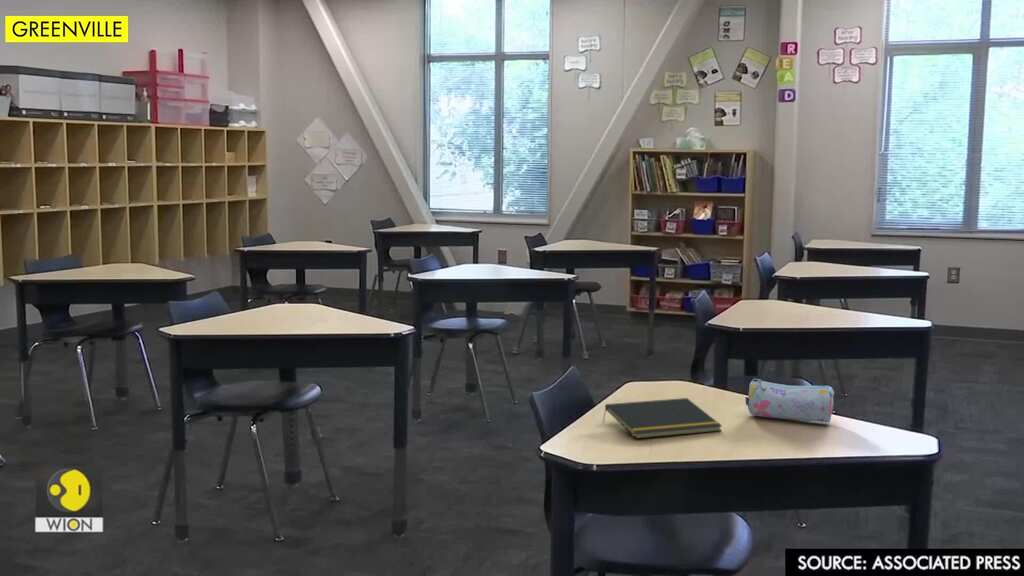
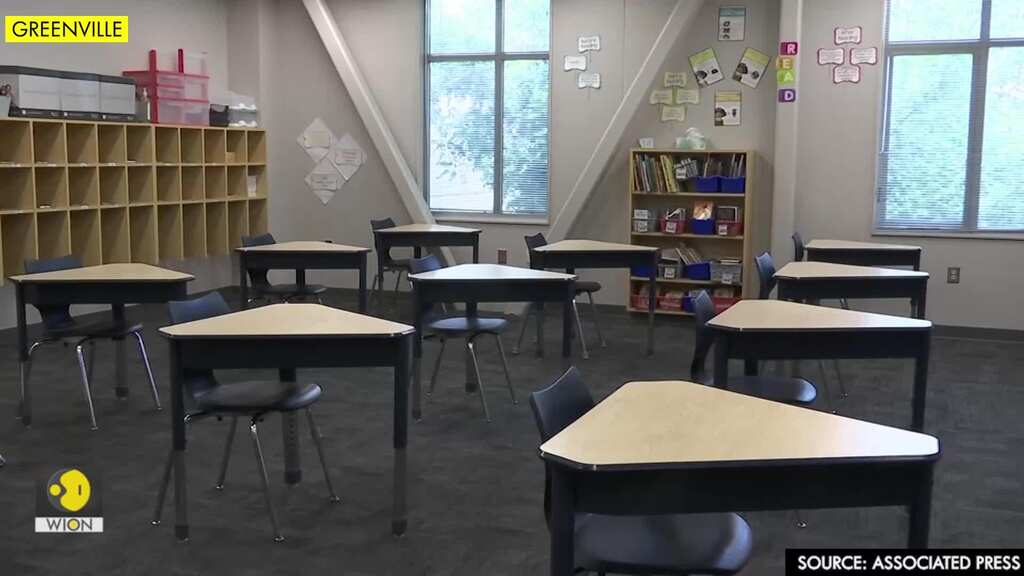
- pencil case (790, 400)
- notepad (662, 417)
